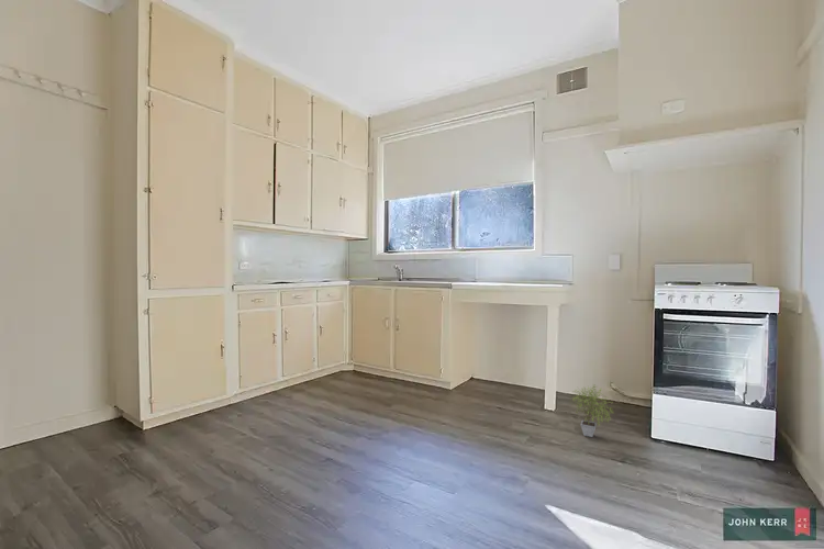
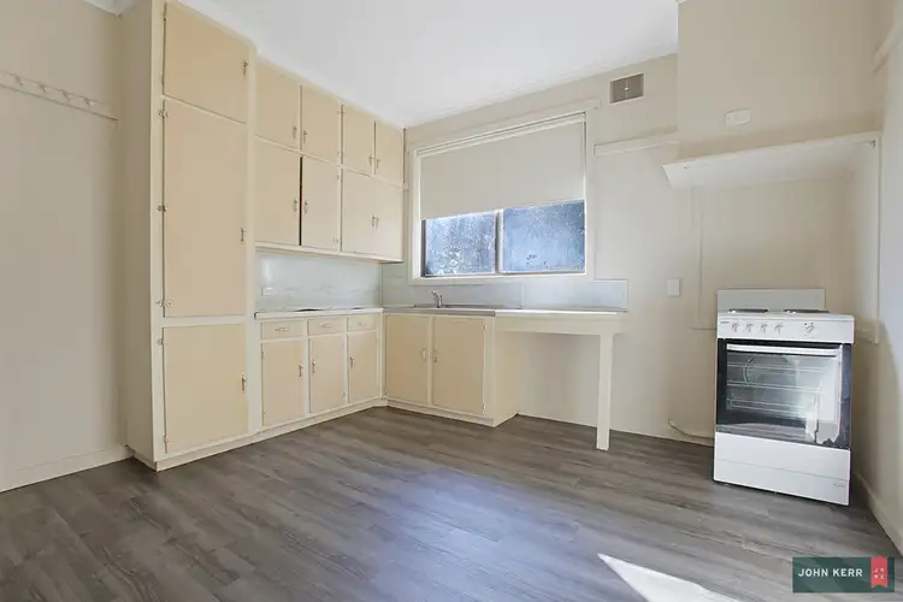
- potted plant (591, 408)
